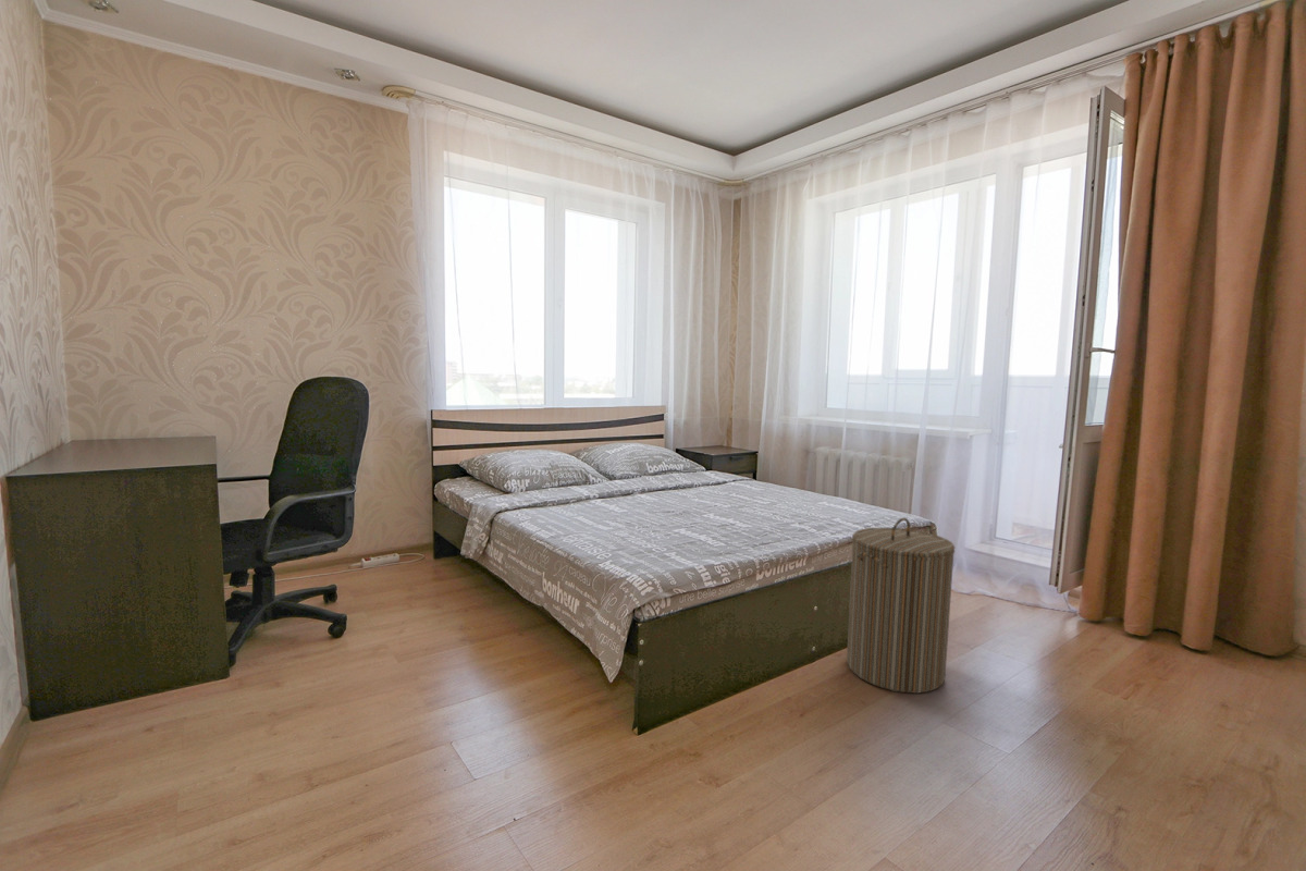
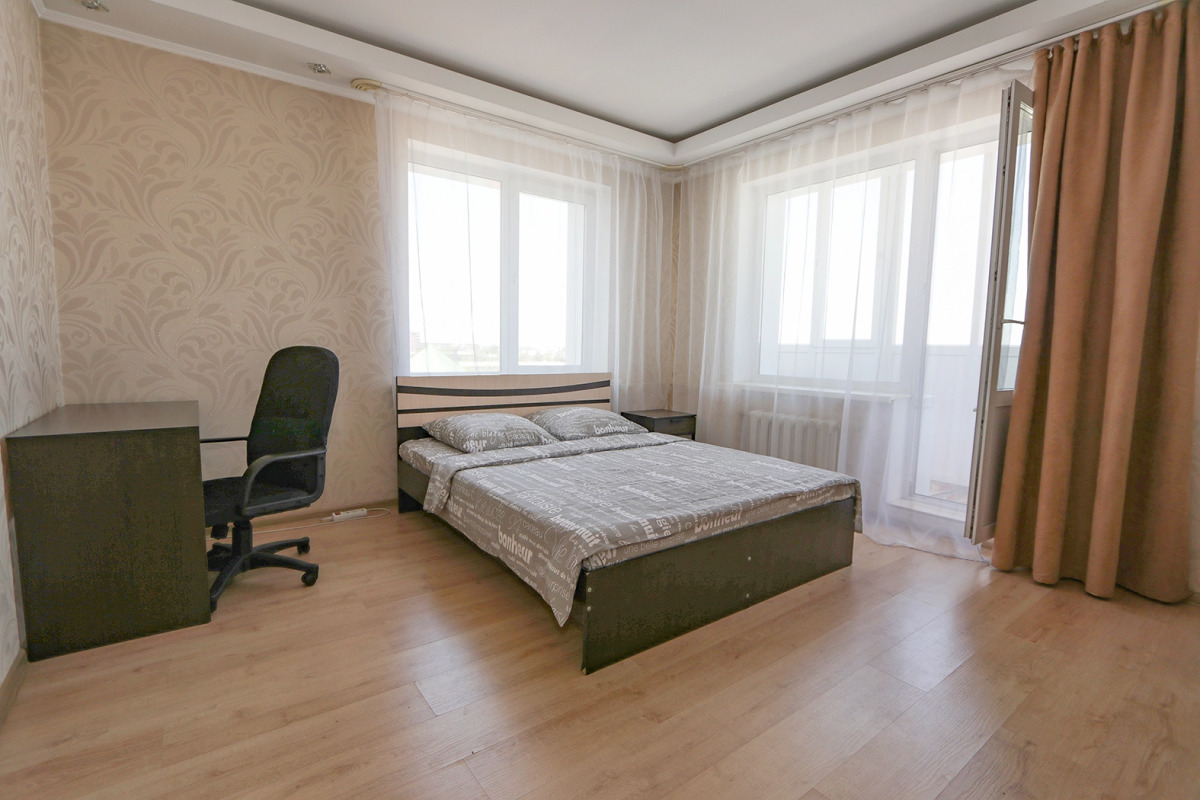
- laundry hamper (898, 594)
